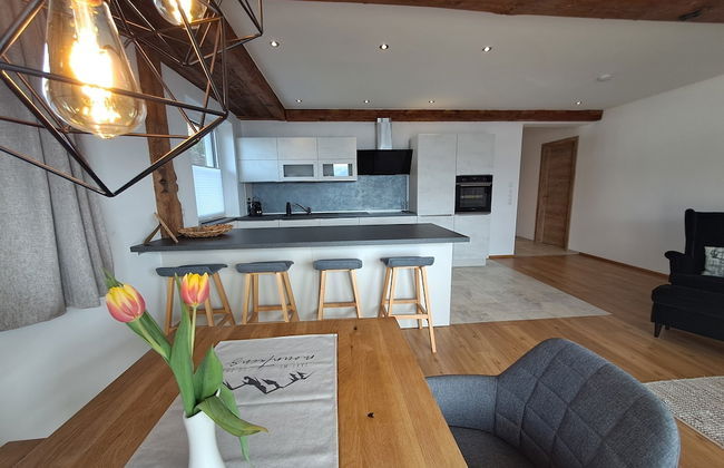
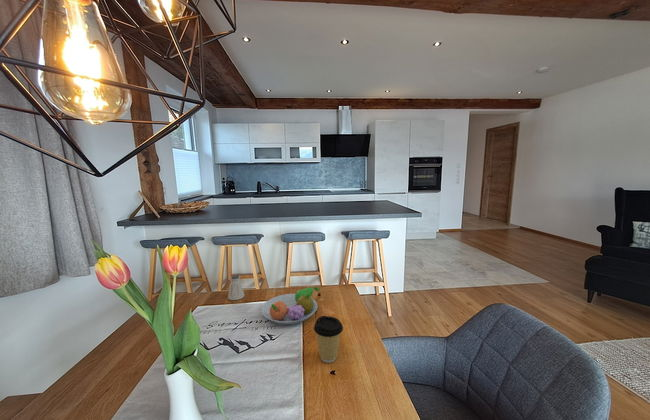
+ saltshaker (235, 286)
+ fruit bowl (292, 301)
+ coffee cup (328, 339)
